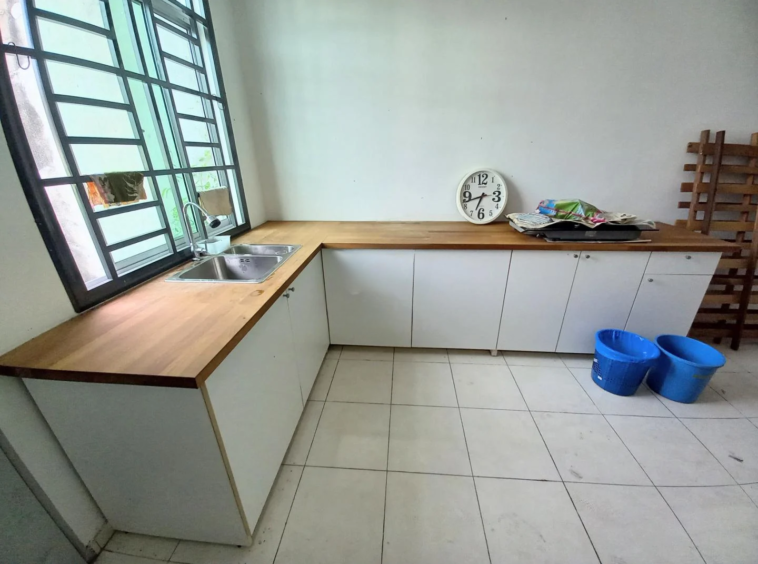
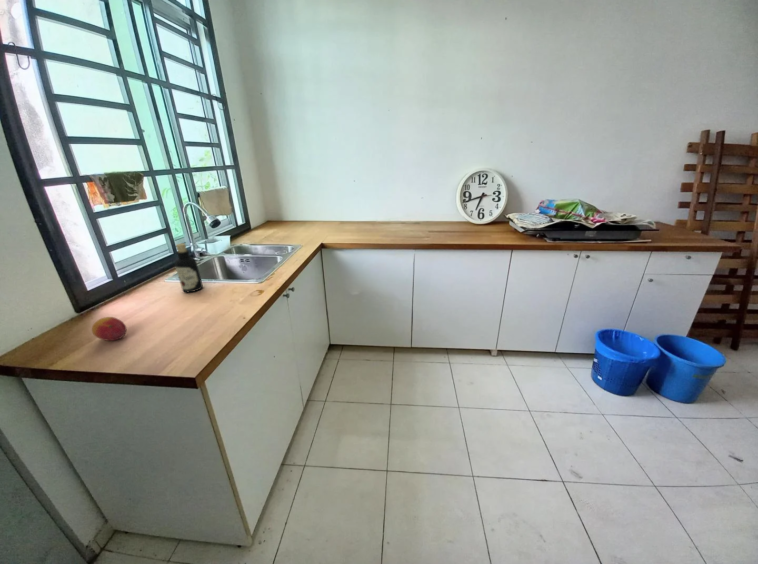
+ bottle (187, 267)
+ fruit (107, 328)
